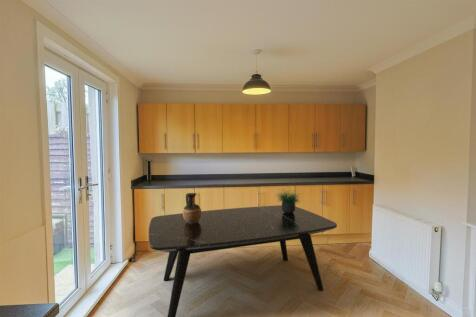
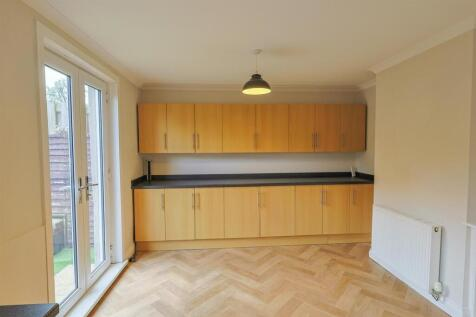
- potted plant (288, 197)
- dining table (240, 246)
- ceramic jug (192, 207)
